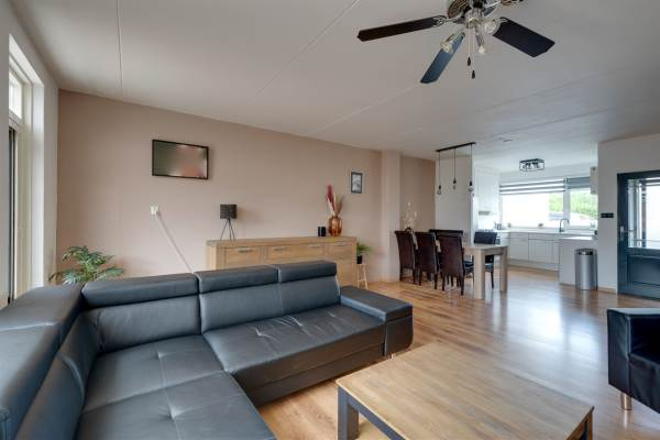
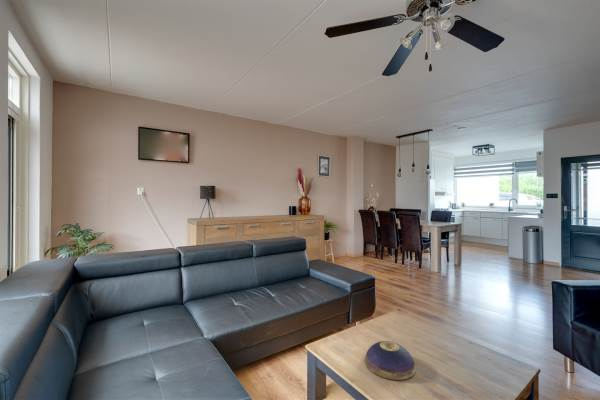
+ decorative bowl (389, 354)
